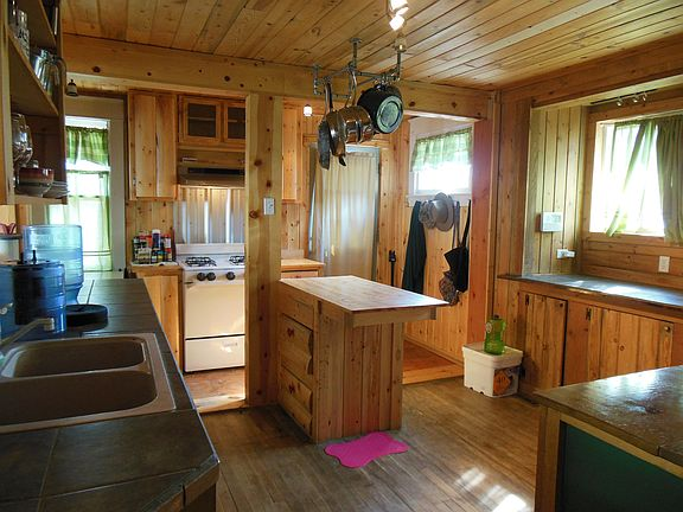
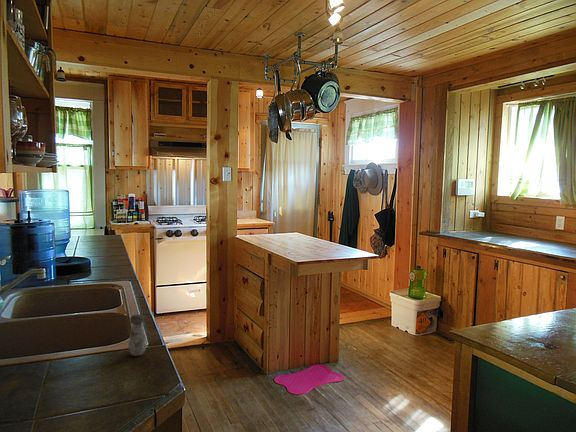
+ salt shaker (137, 334)
